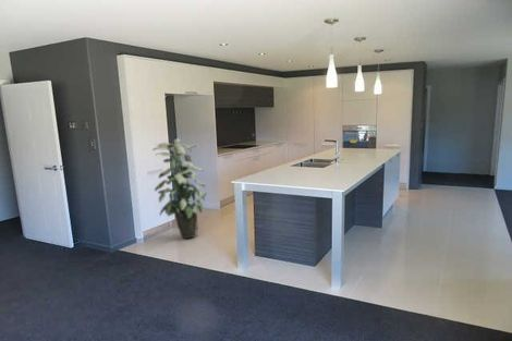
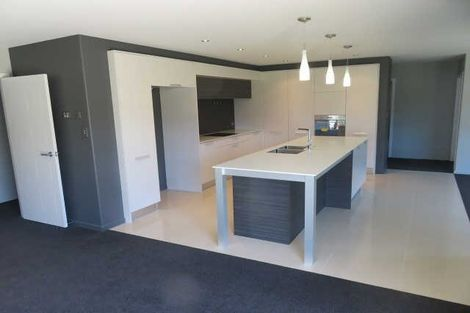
- indoor plant (180, 188)
